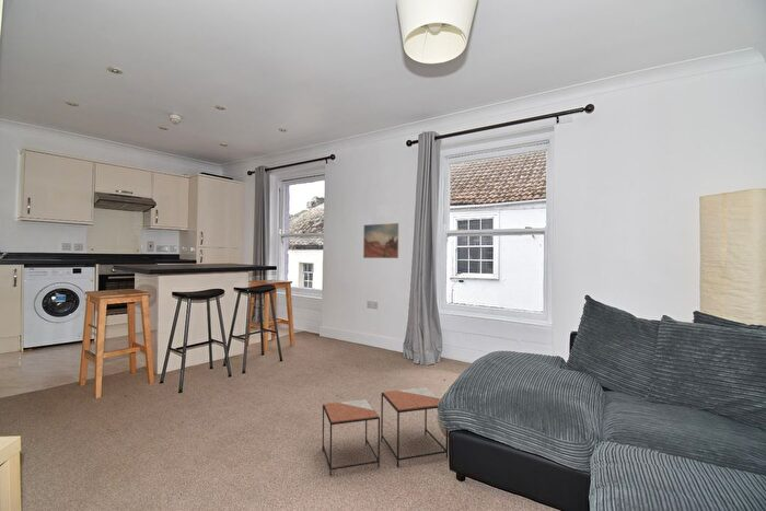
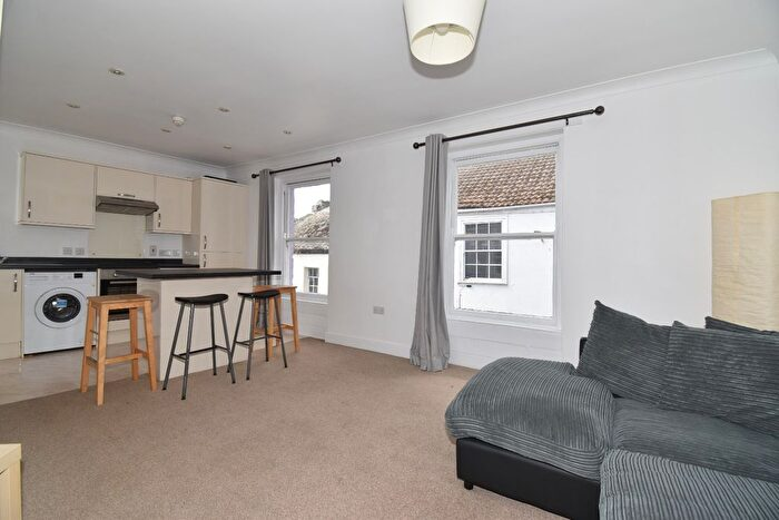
- side table (382, 427)
- wall art (380, 241)
